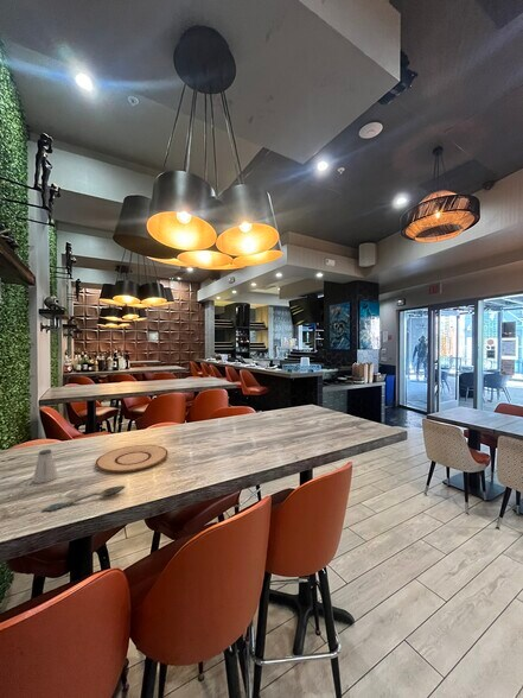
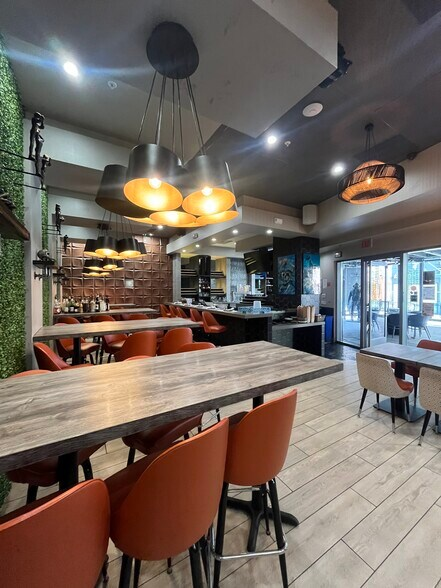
- spoon (85, 497)
- saltshaker (45, 464)
- plate (133, 457)
